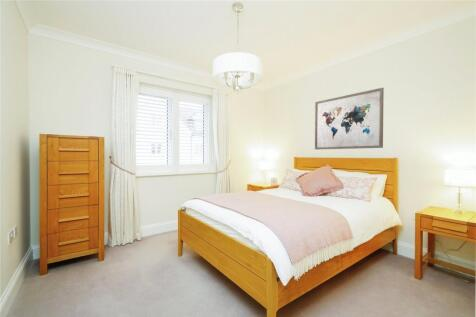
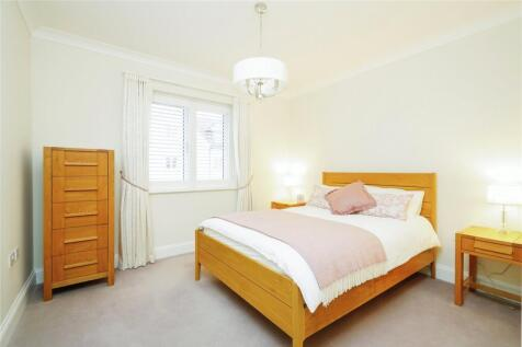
- wall art (345, 122)
